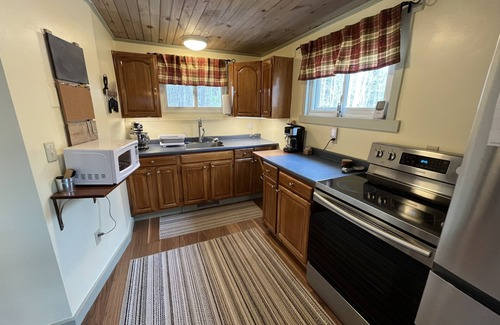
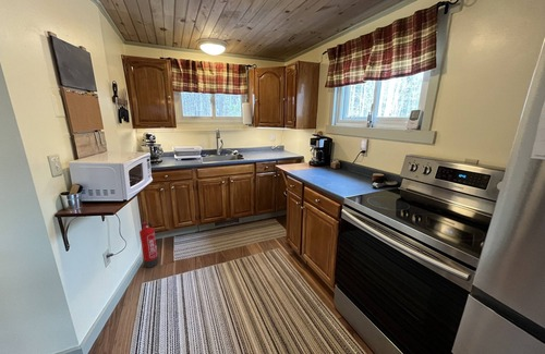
+ fire extinguisher (149, 241)
